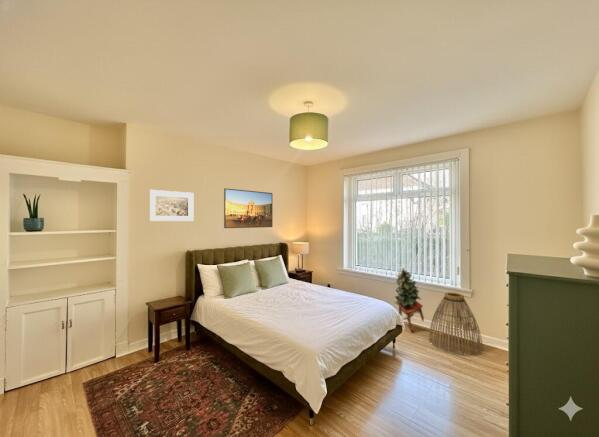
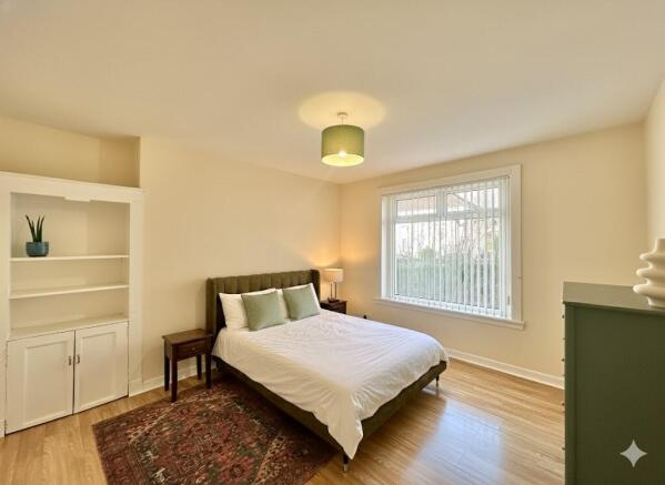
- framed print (250, 209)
- basket (454, 319)
- potted plant (408, 298)
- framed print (172, 206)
